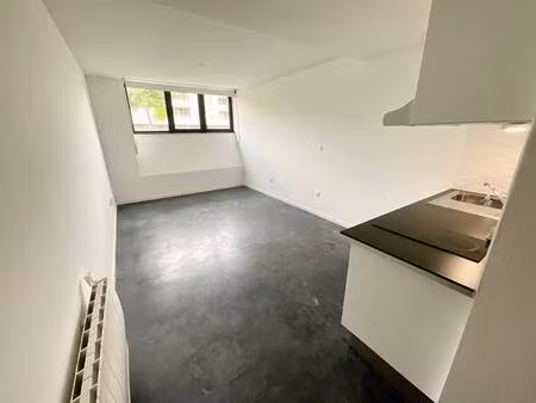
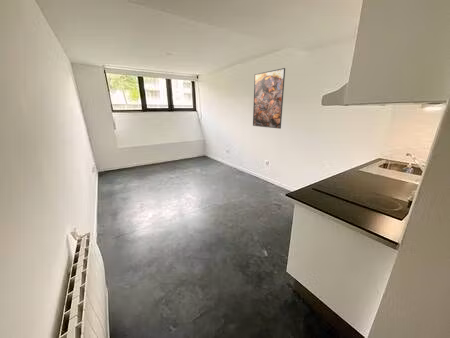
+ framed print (267, 100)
